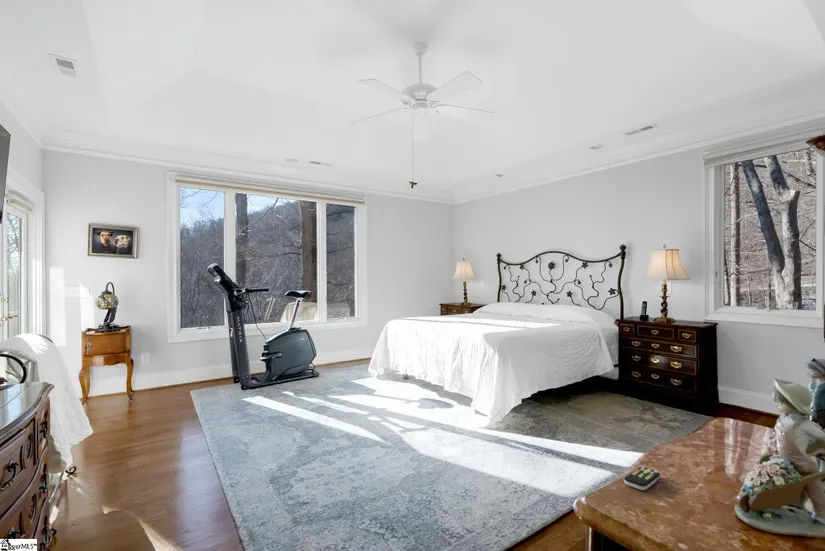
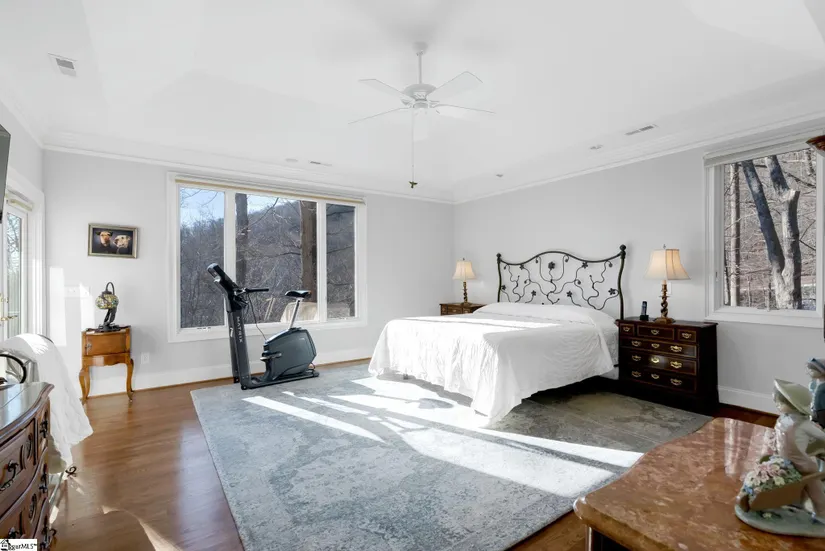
- remote control (642, 477)
